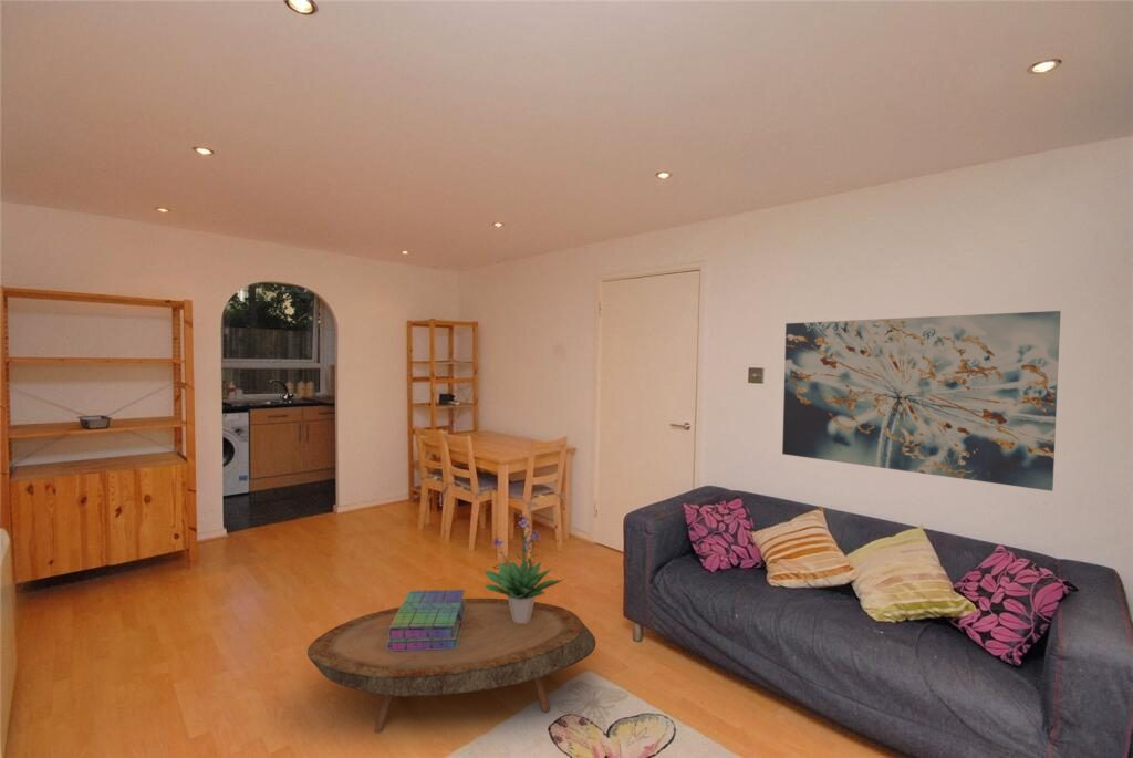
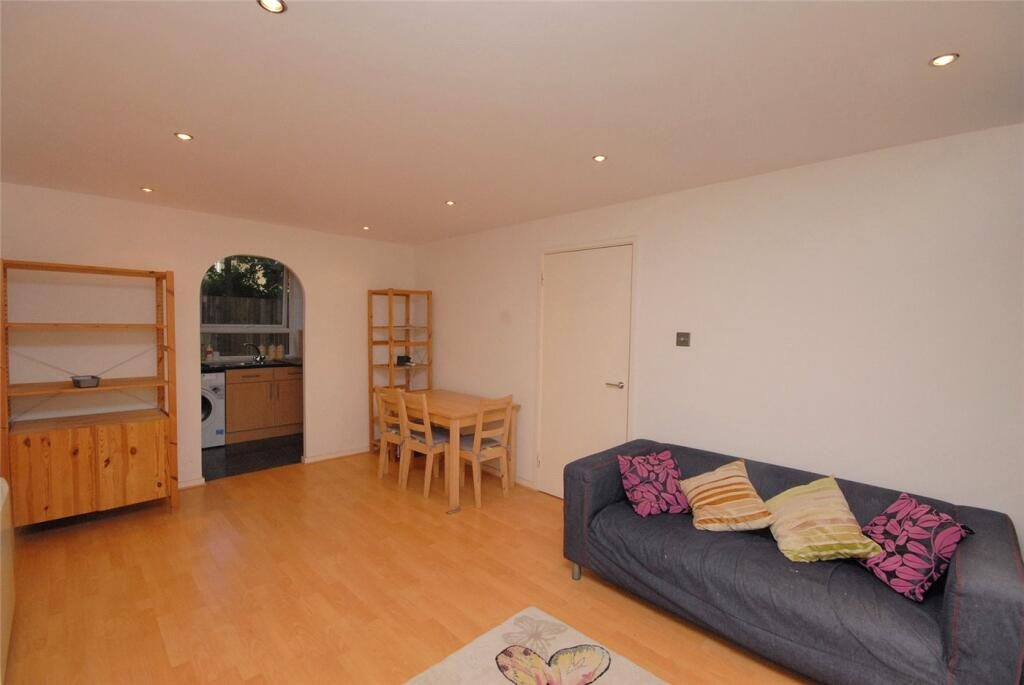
- coffee table (458, 662)
- wall art (898, 394)
- stack of books (429, 616)
- potted plant (523, 564)
